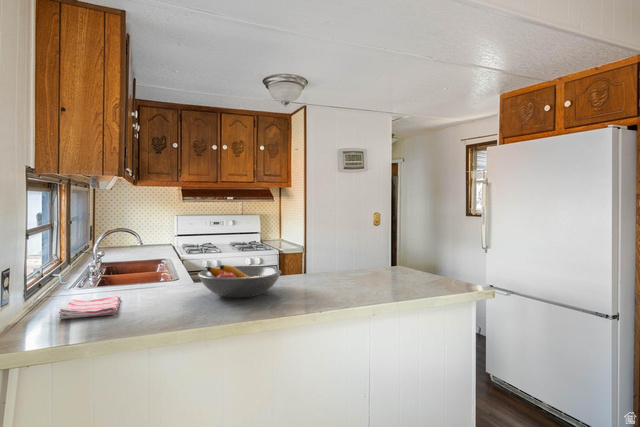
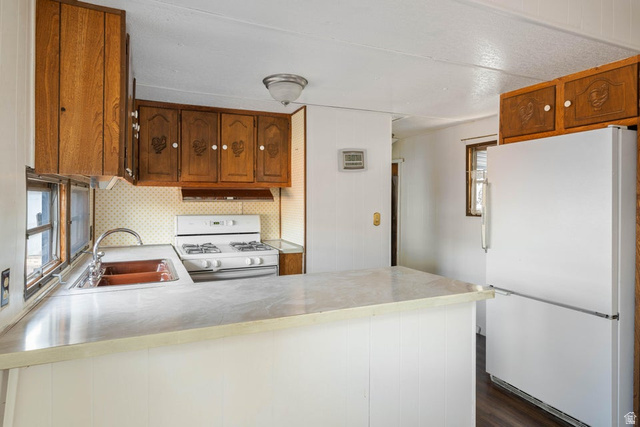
- fruit bowl (240, 279)
- dish towel (92, 304)
